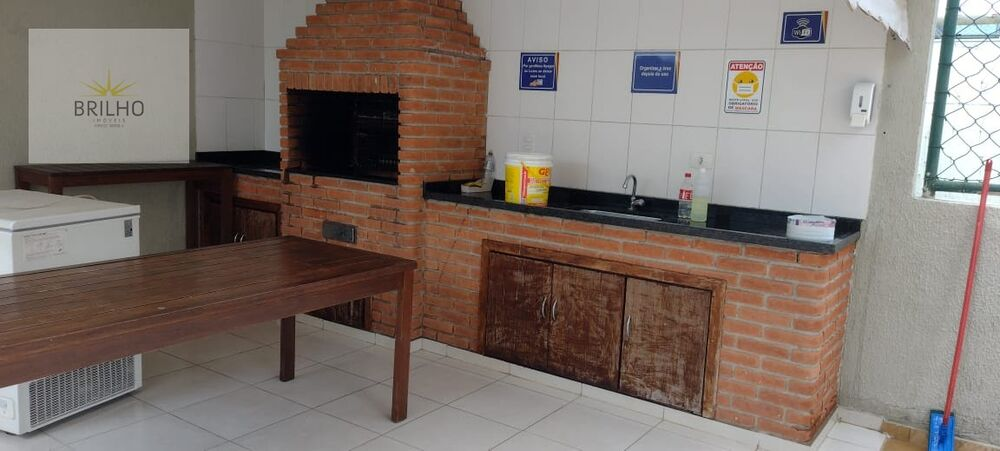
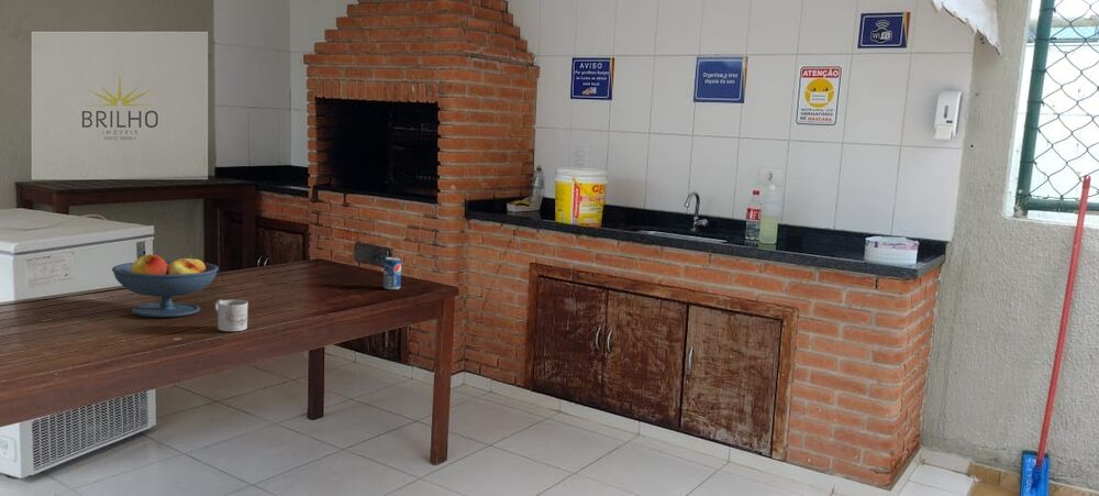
+ beverage can (392, 273)
+ fruit bowl (166, 282)
+ mug (229, 315)
